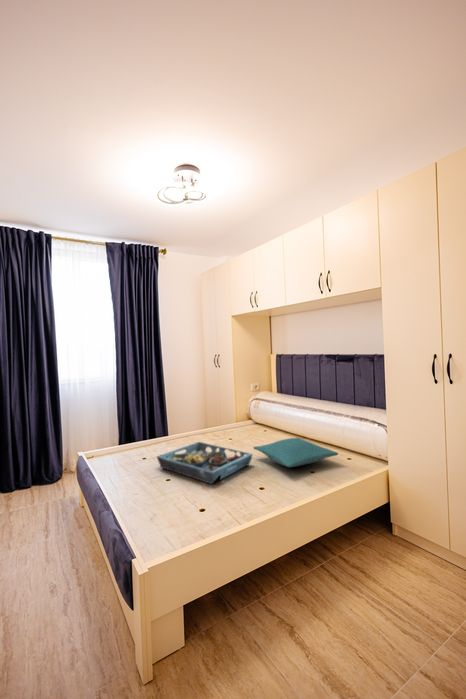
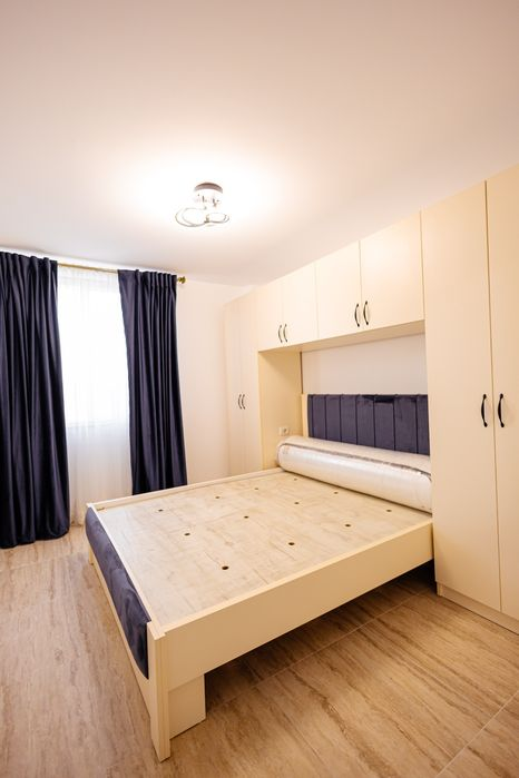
- pillow (294, 451)
- serving tray (204, 460)
